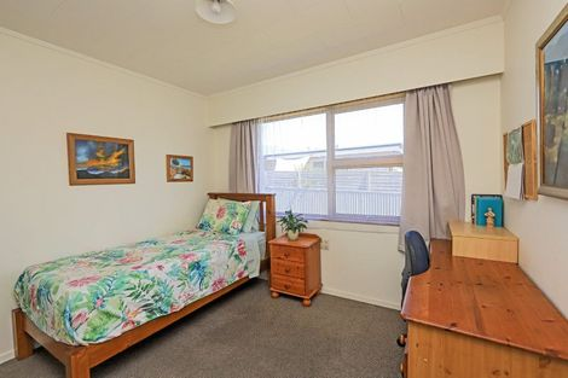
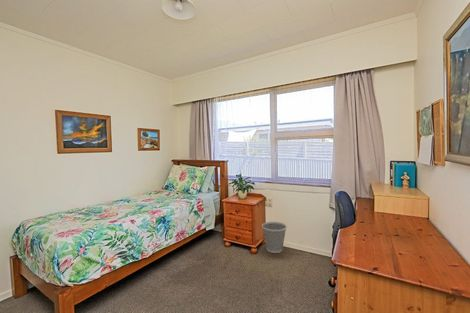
+ wastebasket (274, 237)
